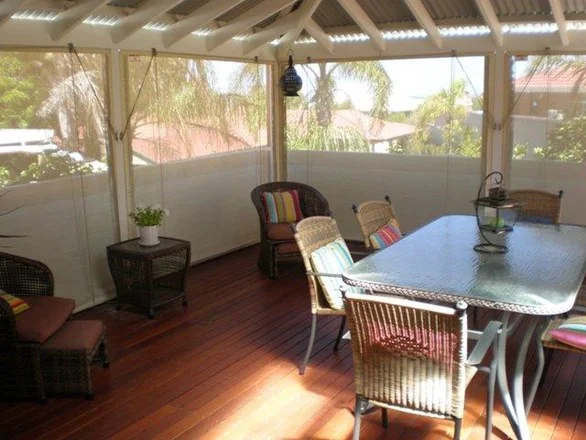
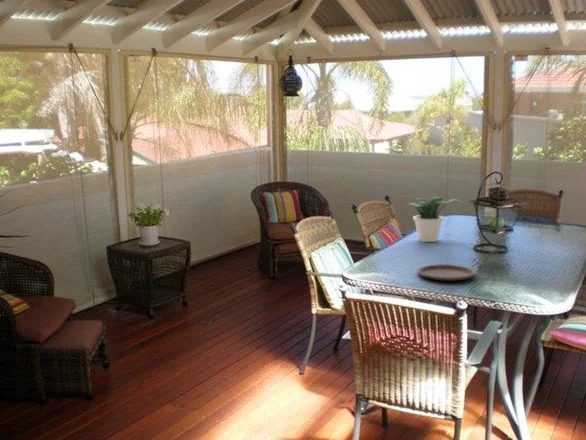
+ plate (446, 273)
+ potted plant (432, 219)
